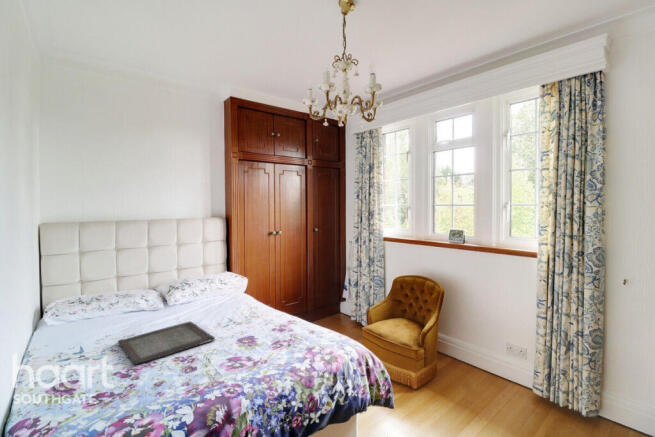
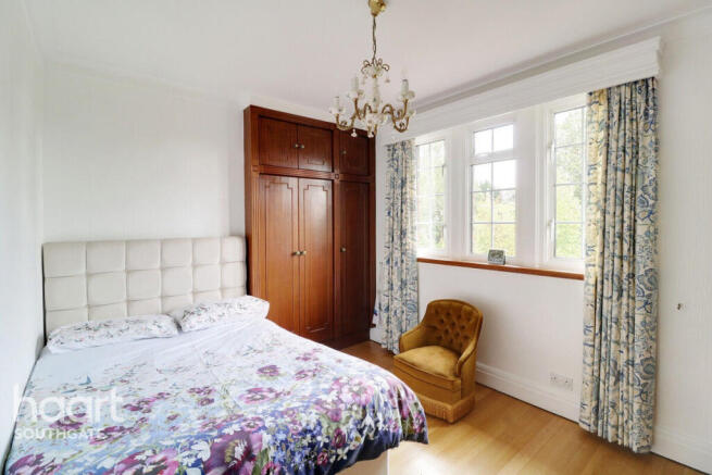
- serving tray (166, 339)
